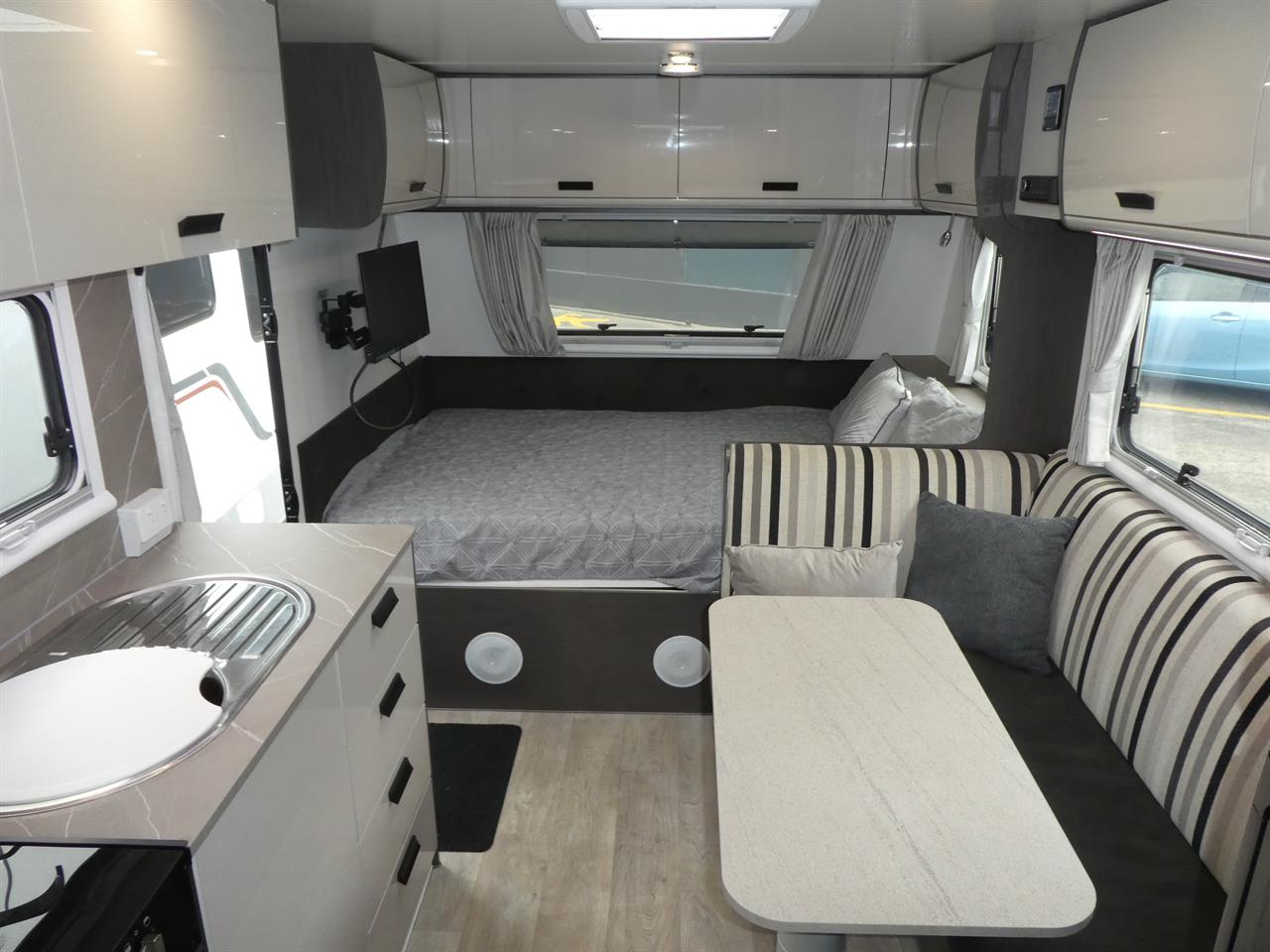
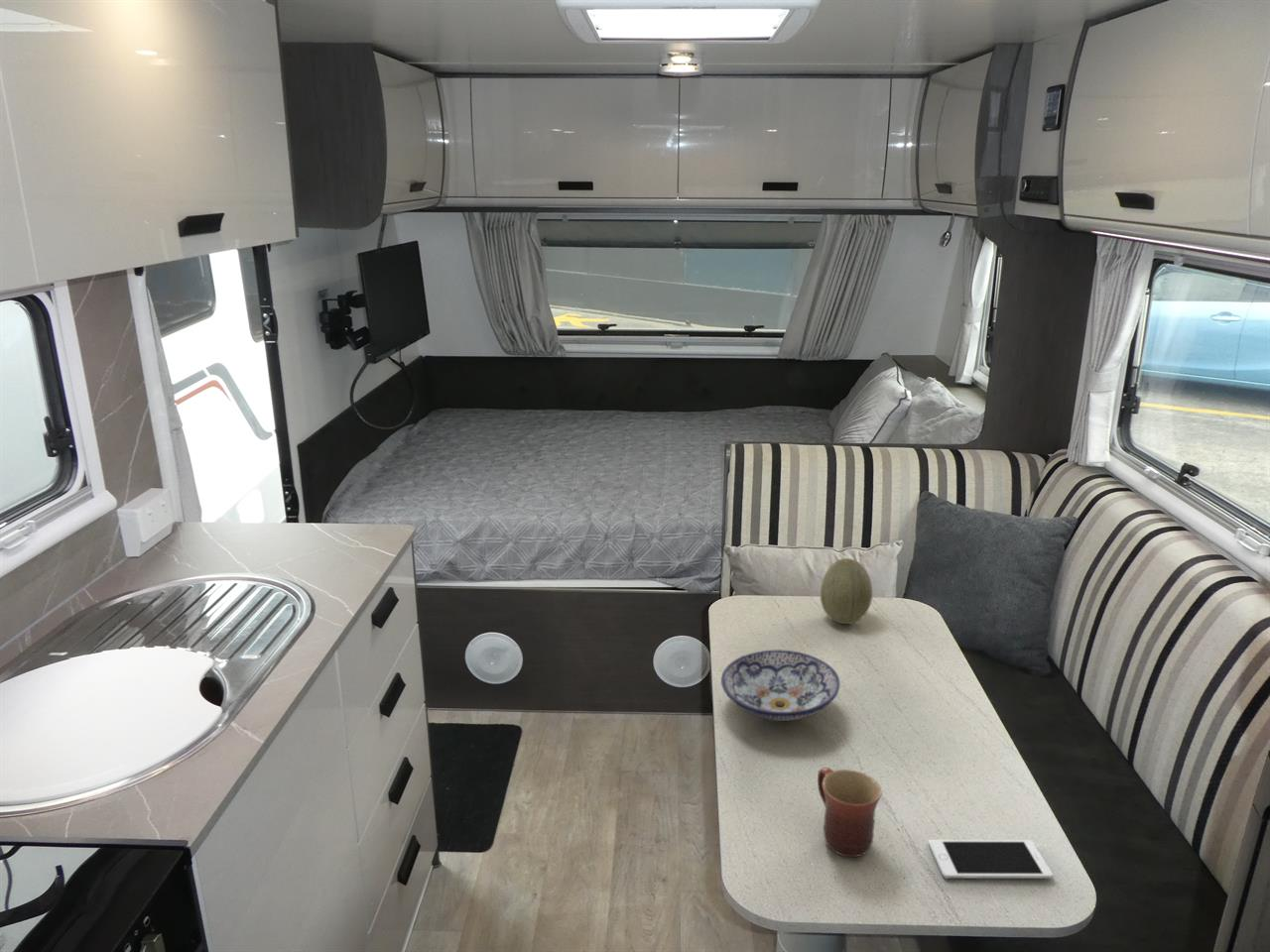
+ bowl (779, 693)
+ fruit (845, 590)
+ mug (842, 809)
+ cell phone (988, 859)
